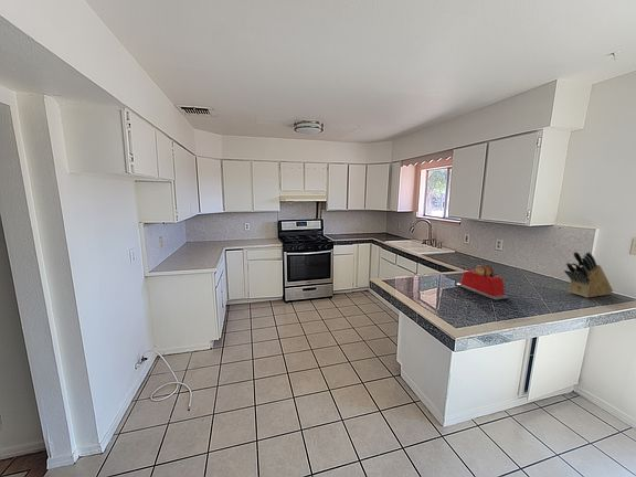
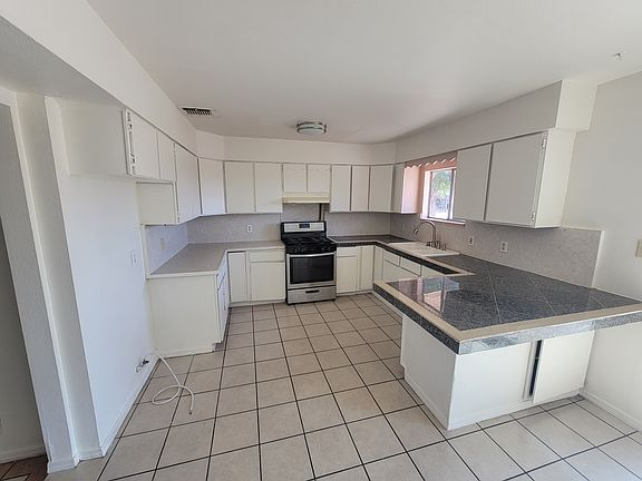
- knife block (589, 272)
- toaster (481, 278)
